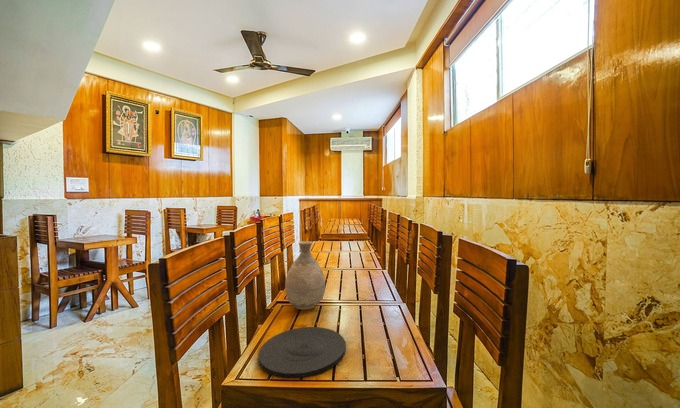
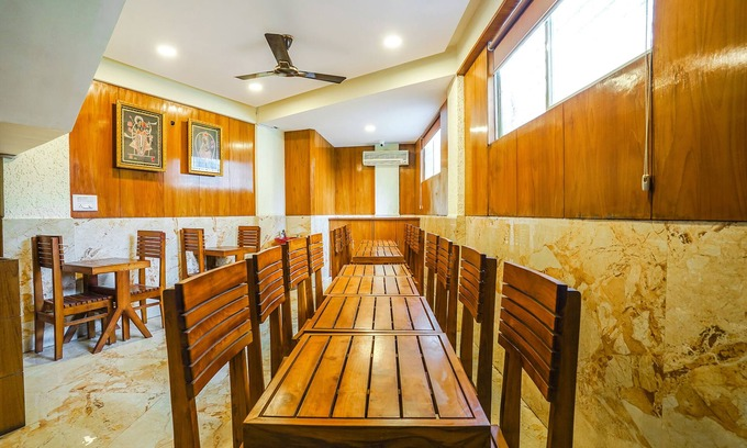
- vase (305, 274)
- plate (303, 345)
